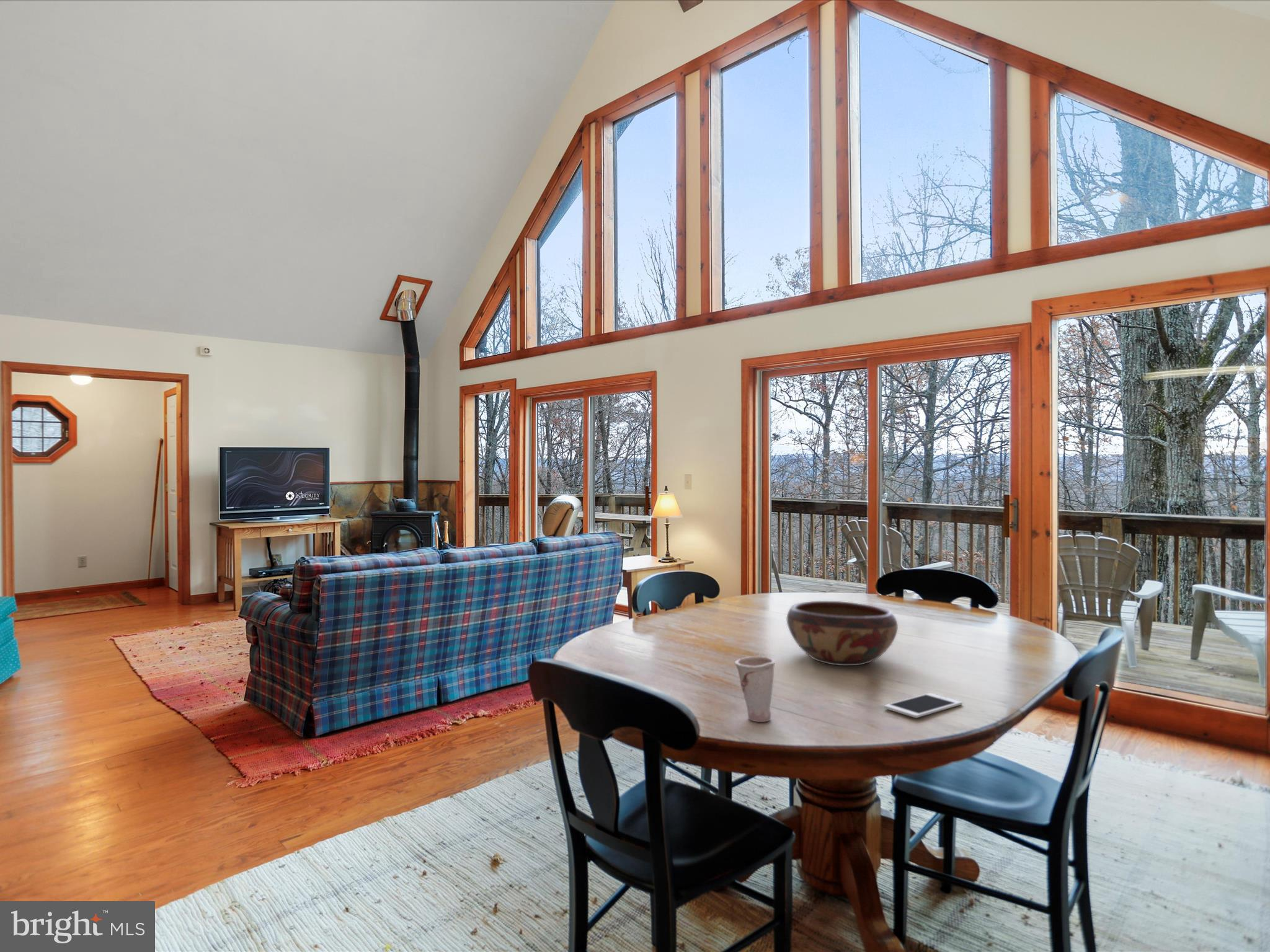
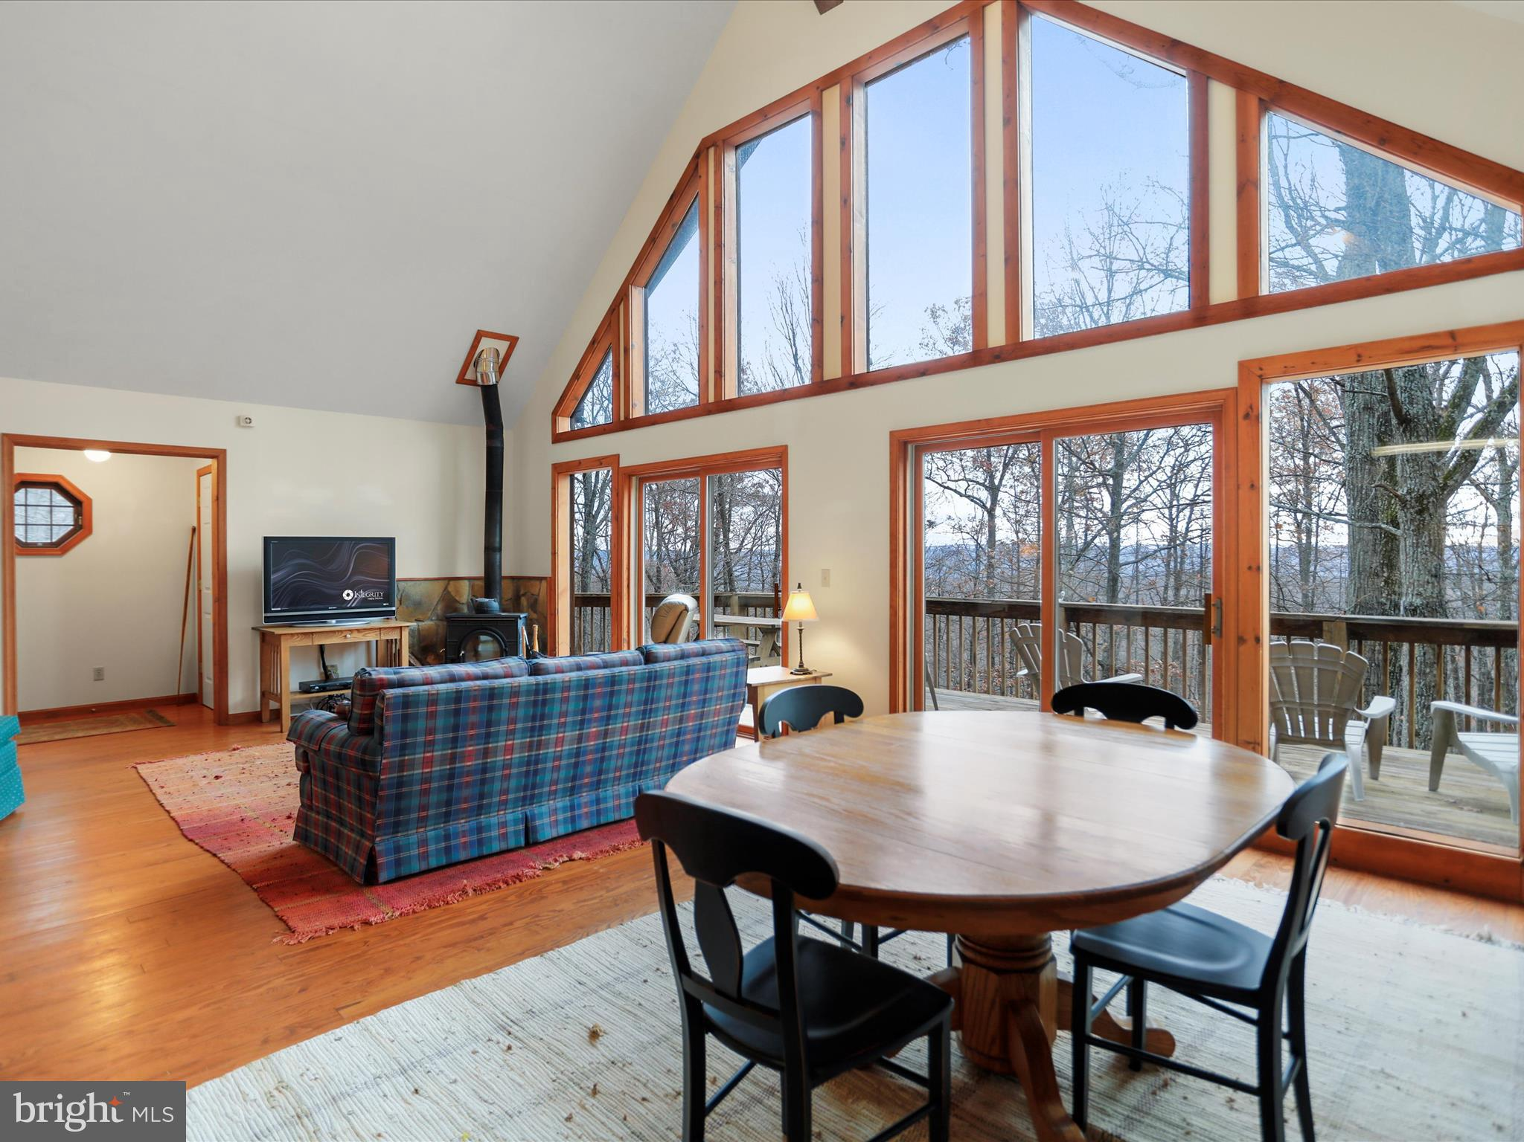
- cup (755, 689)
- decorative bowl (841, 633)
- cell phone (923, 705)
